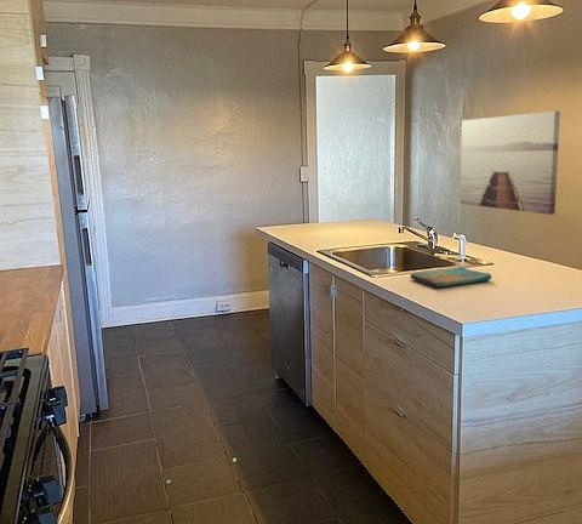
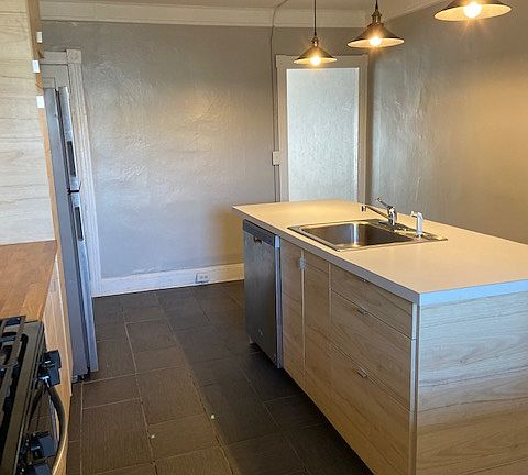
- dish towel (450, 275)
- wall art (503, 163)
